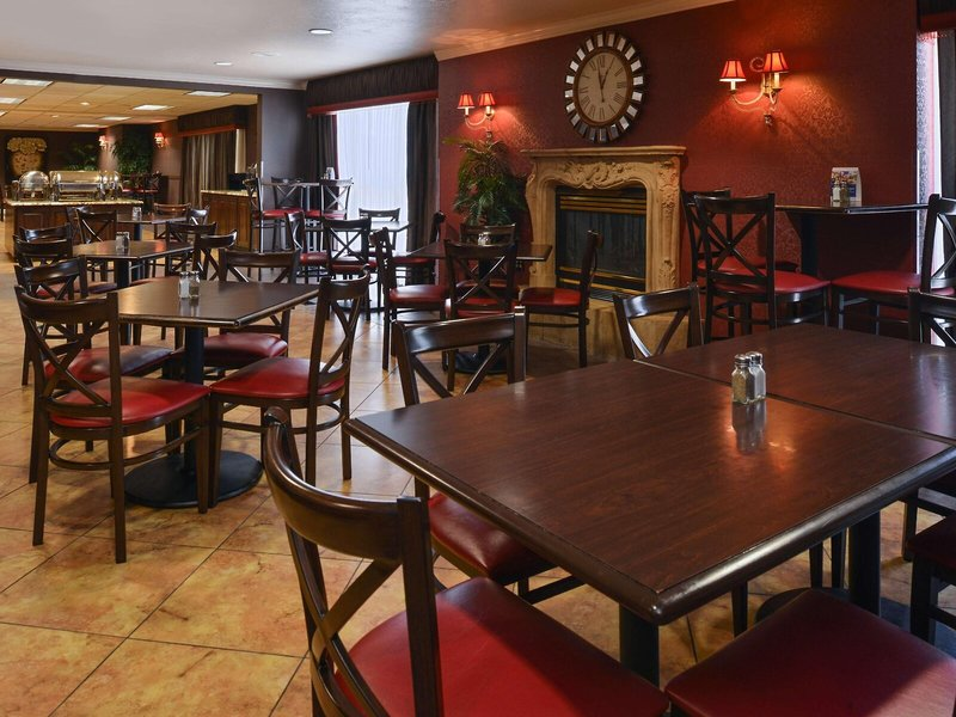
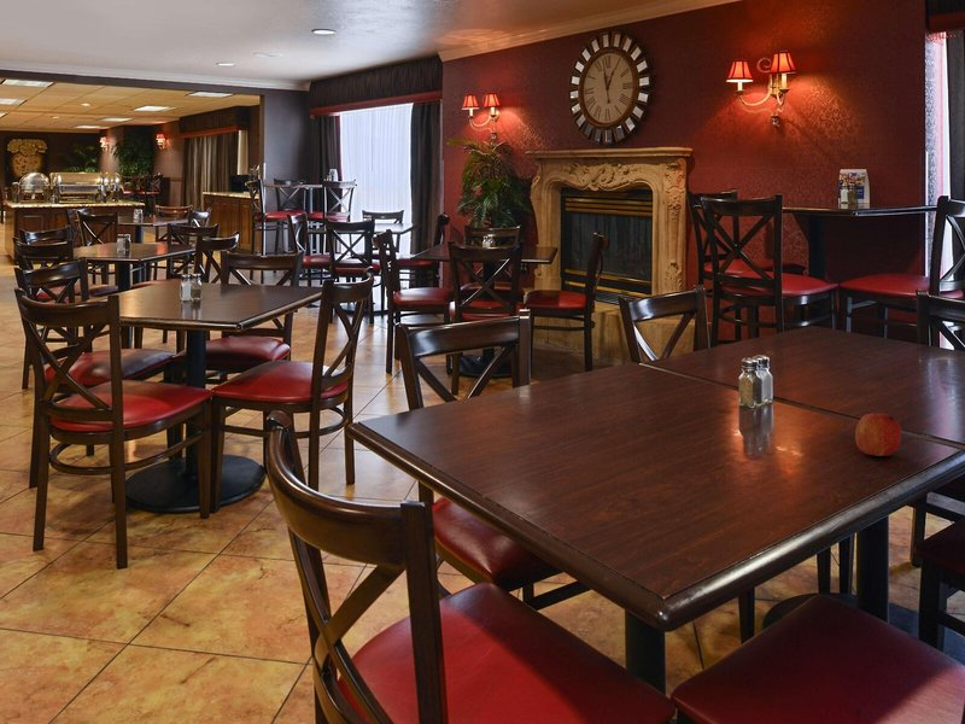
+ fruit (877, 433)
